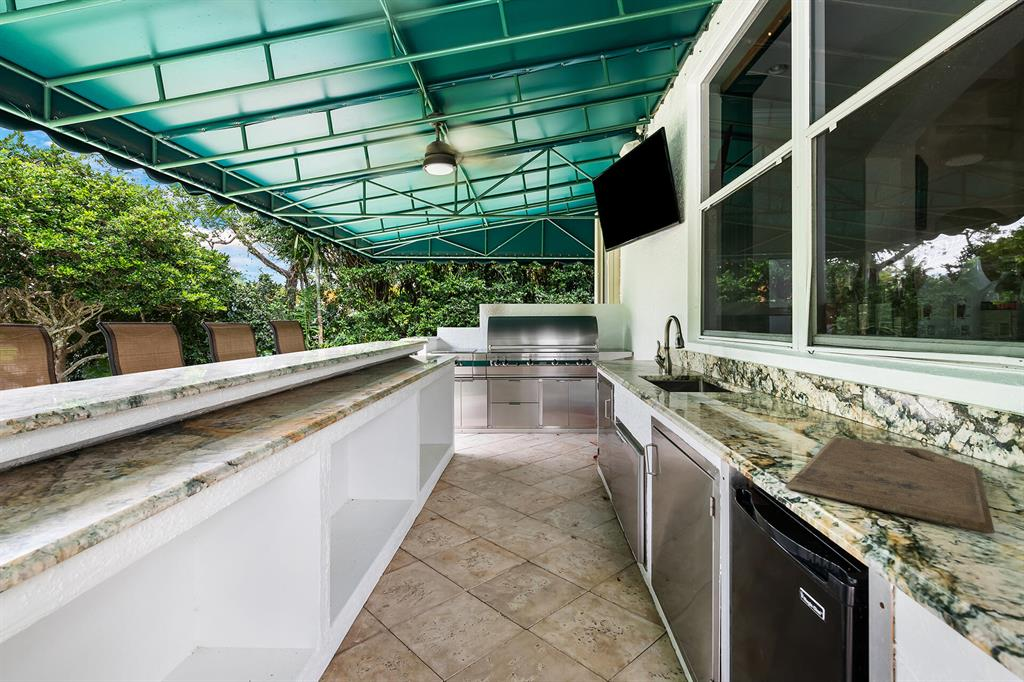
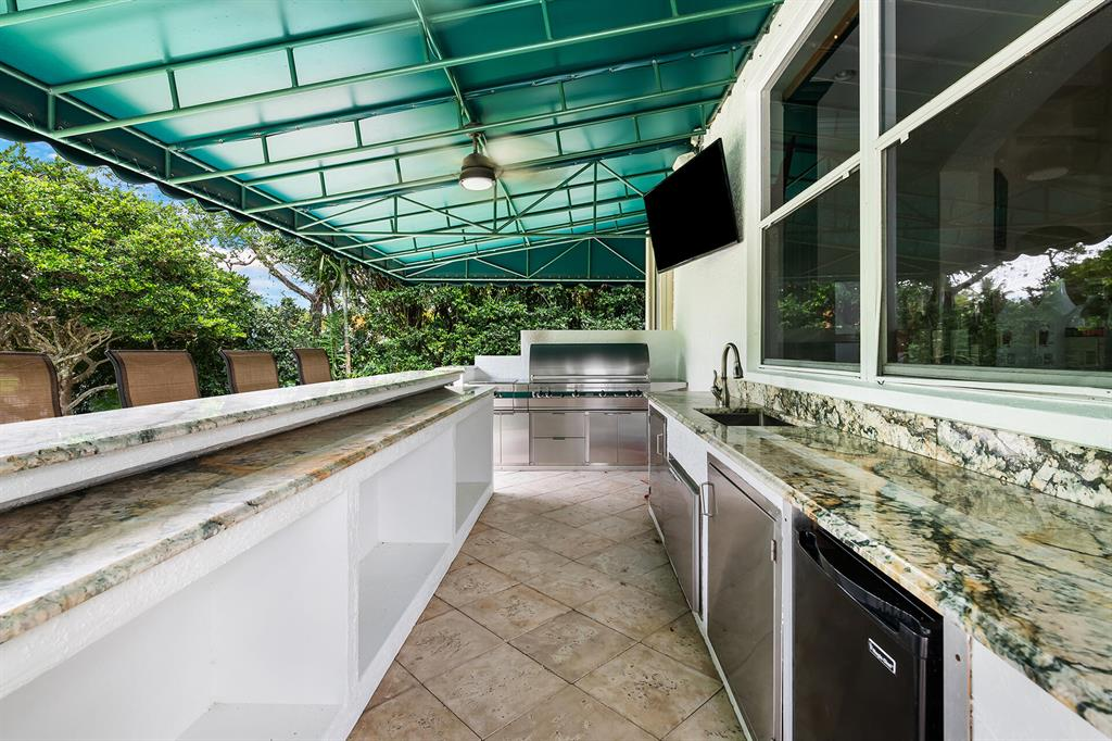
- cutting board (888, 471)
